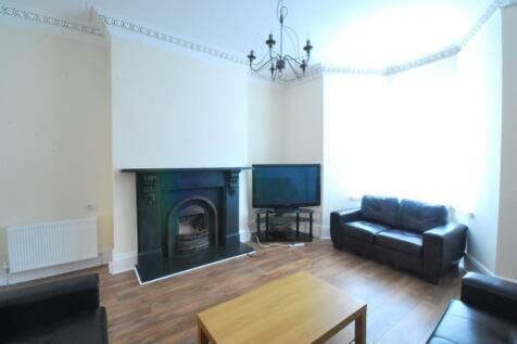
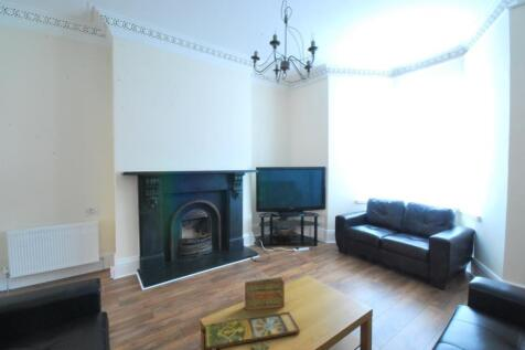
+ board game (250, 309)
